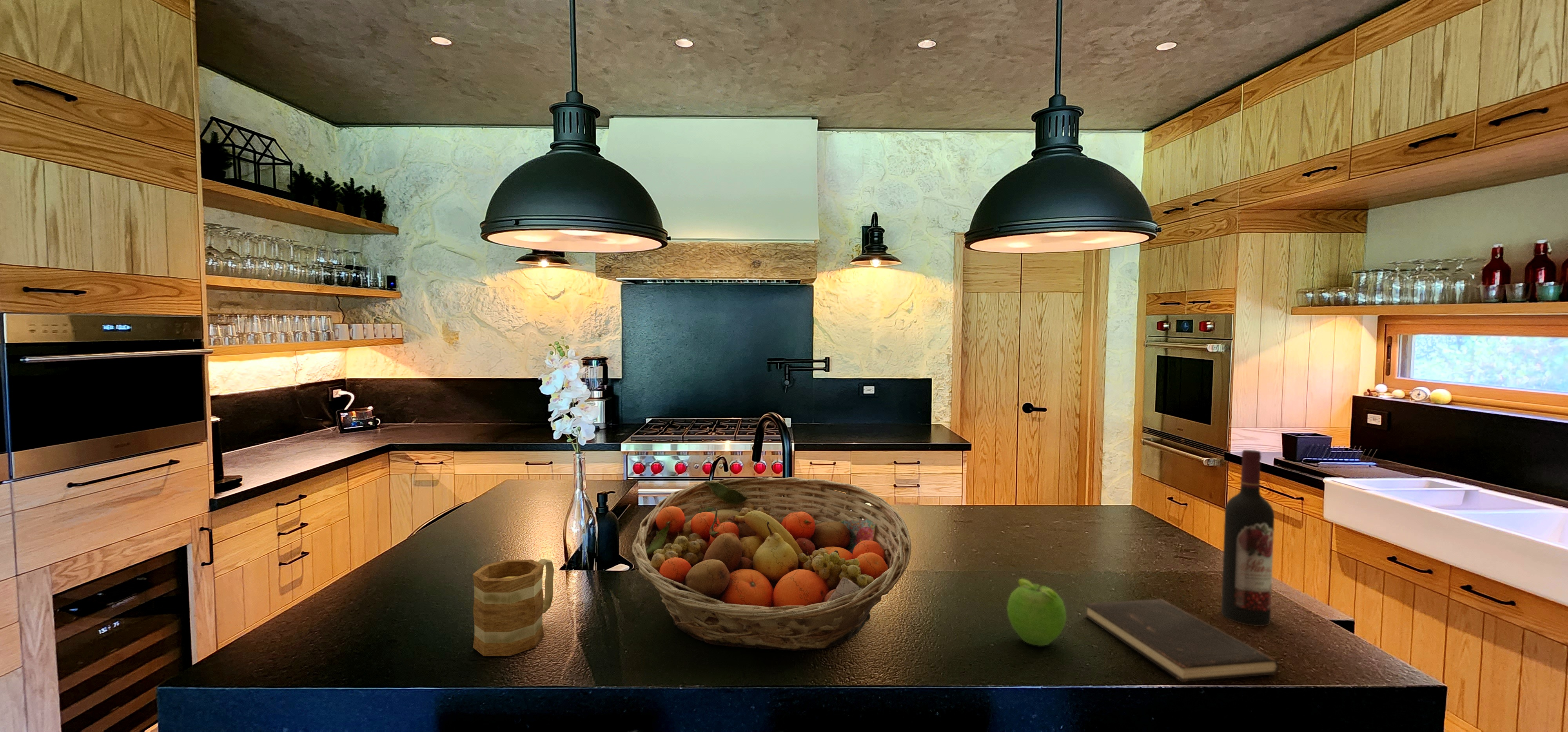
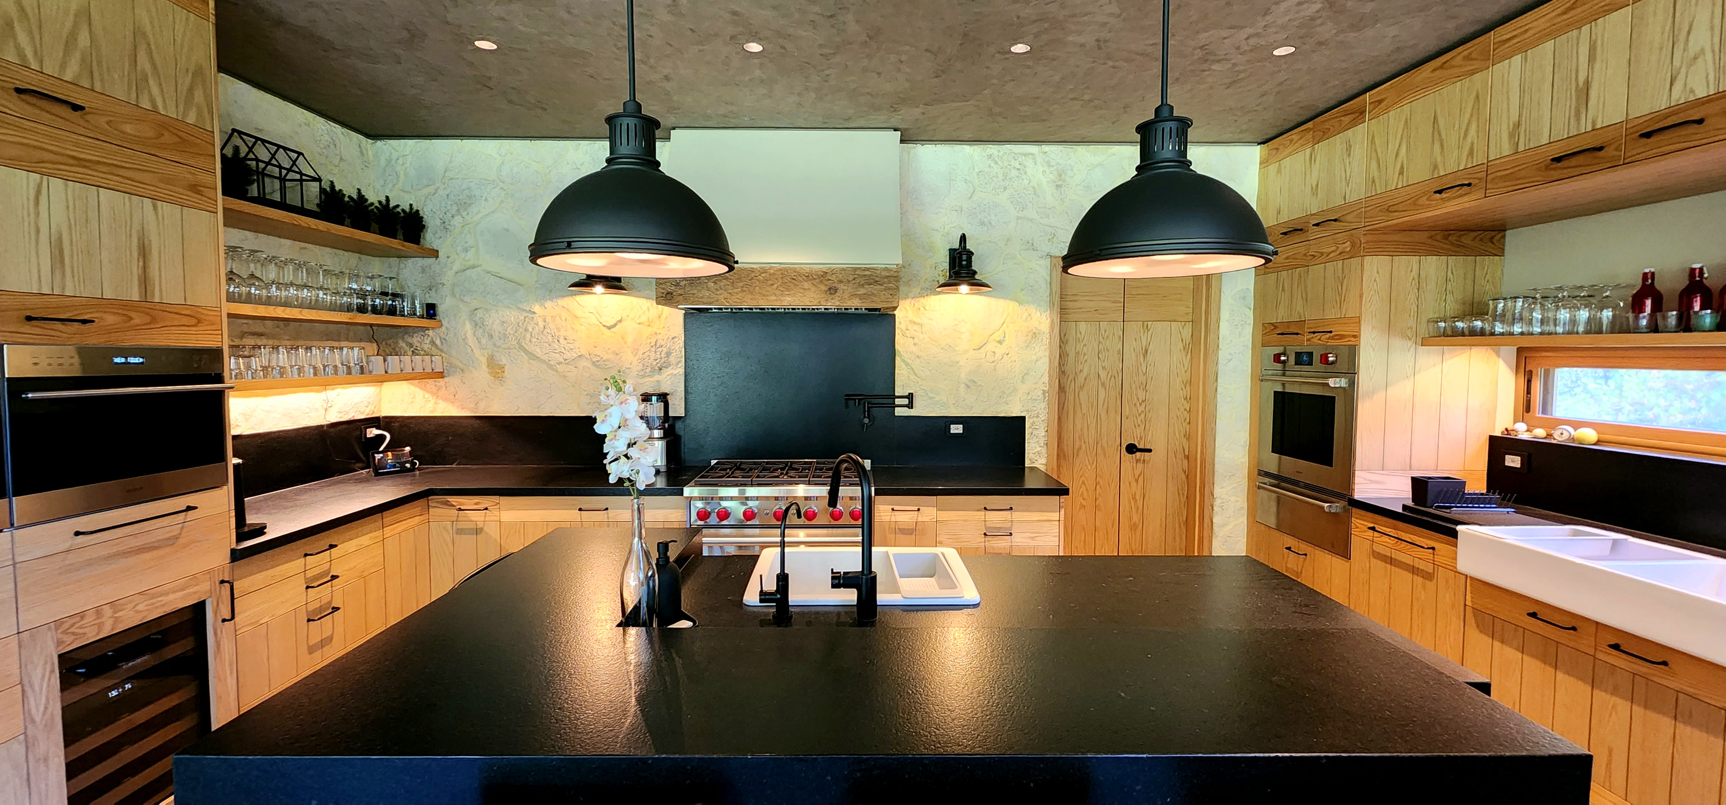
- mug (520, 600)
- wine bottle (1248, 535)
- fruit basket (770, 554)
- hardcover book (1172, 635)
- fruit (1036, 611)
